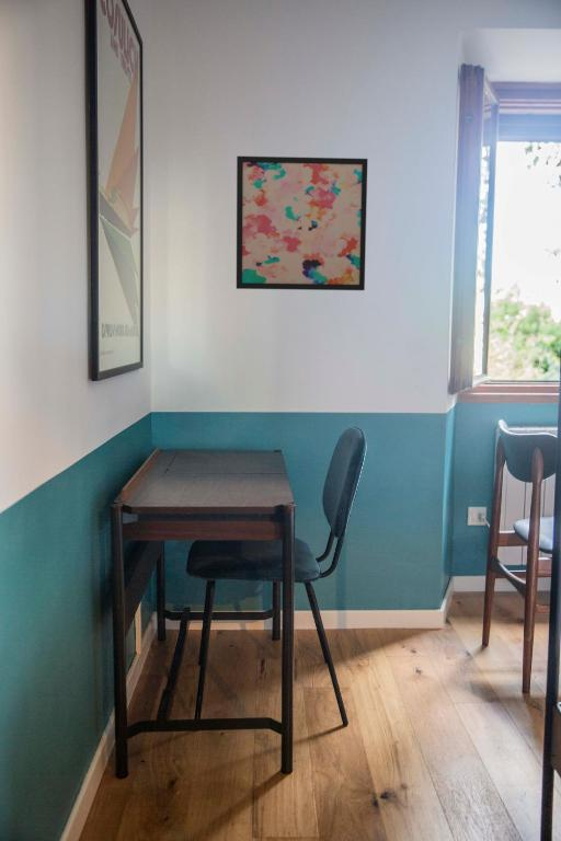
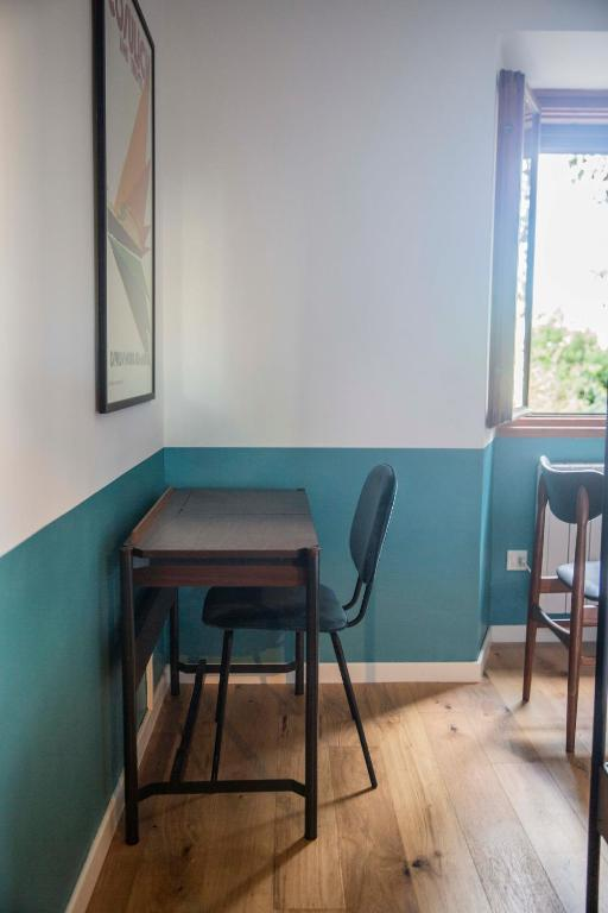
- wall art (300, 224)
